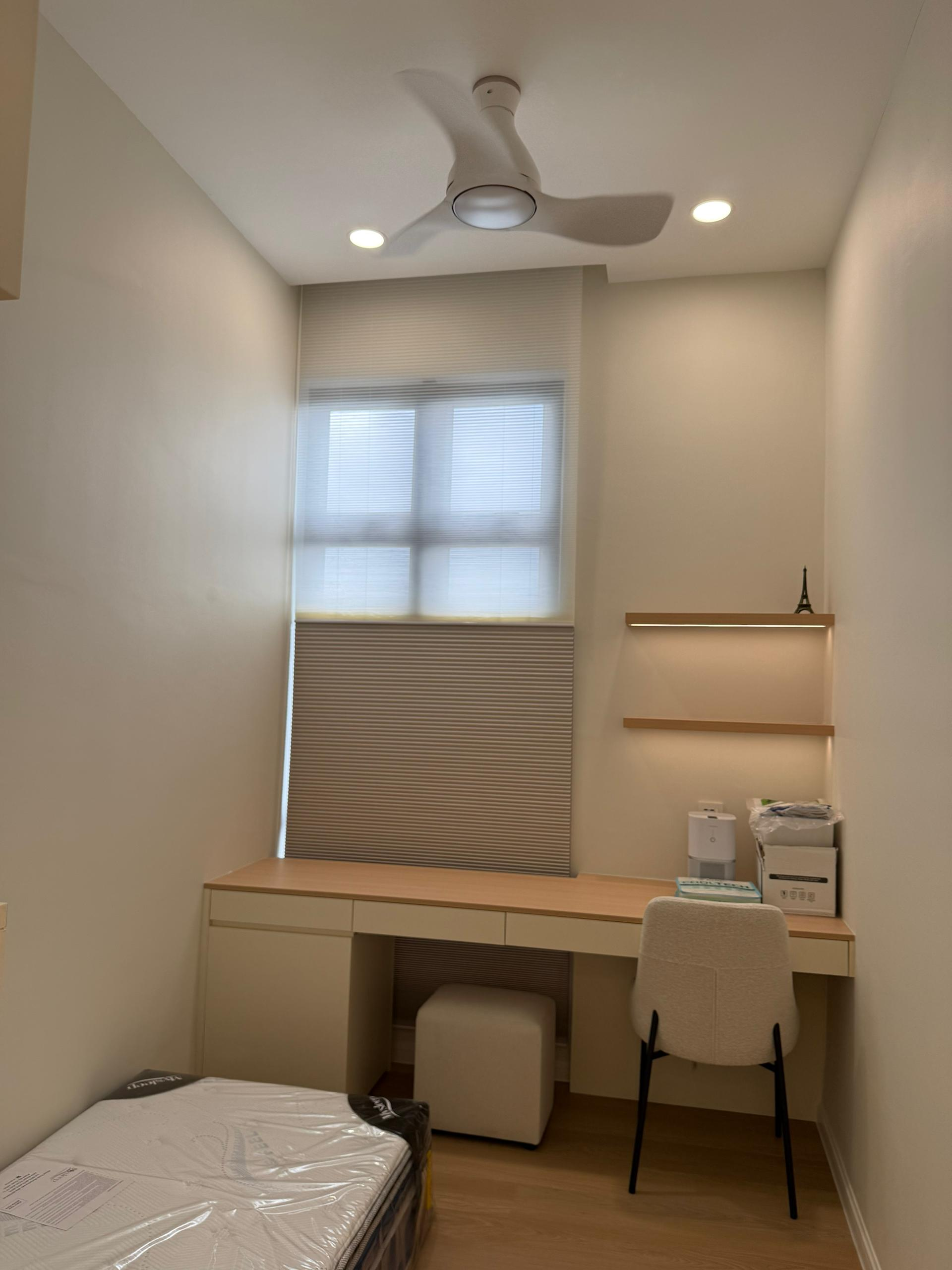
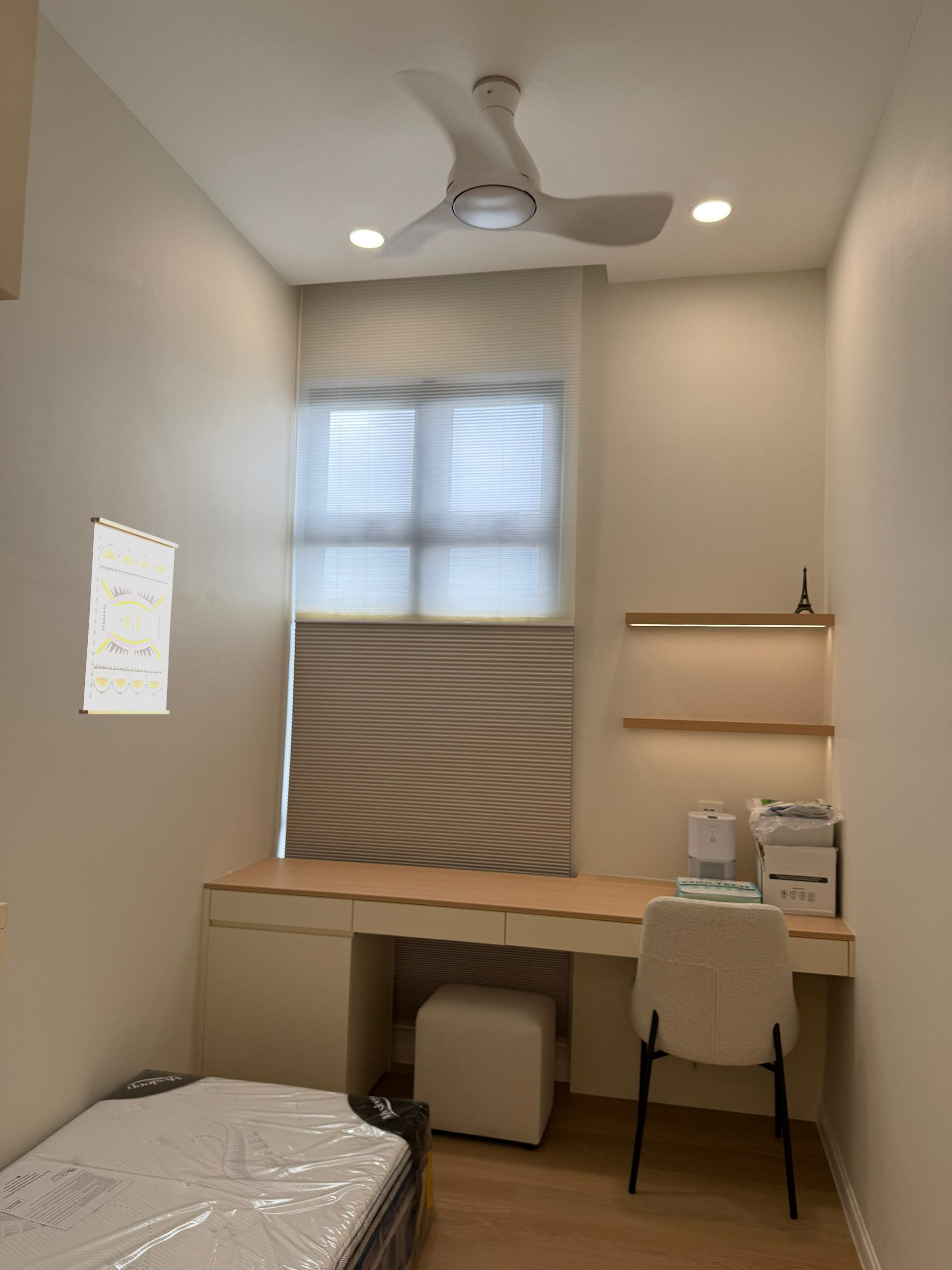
+ wall art (132, 622)
